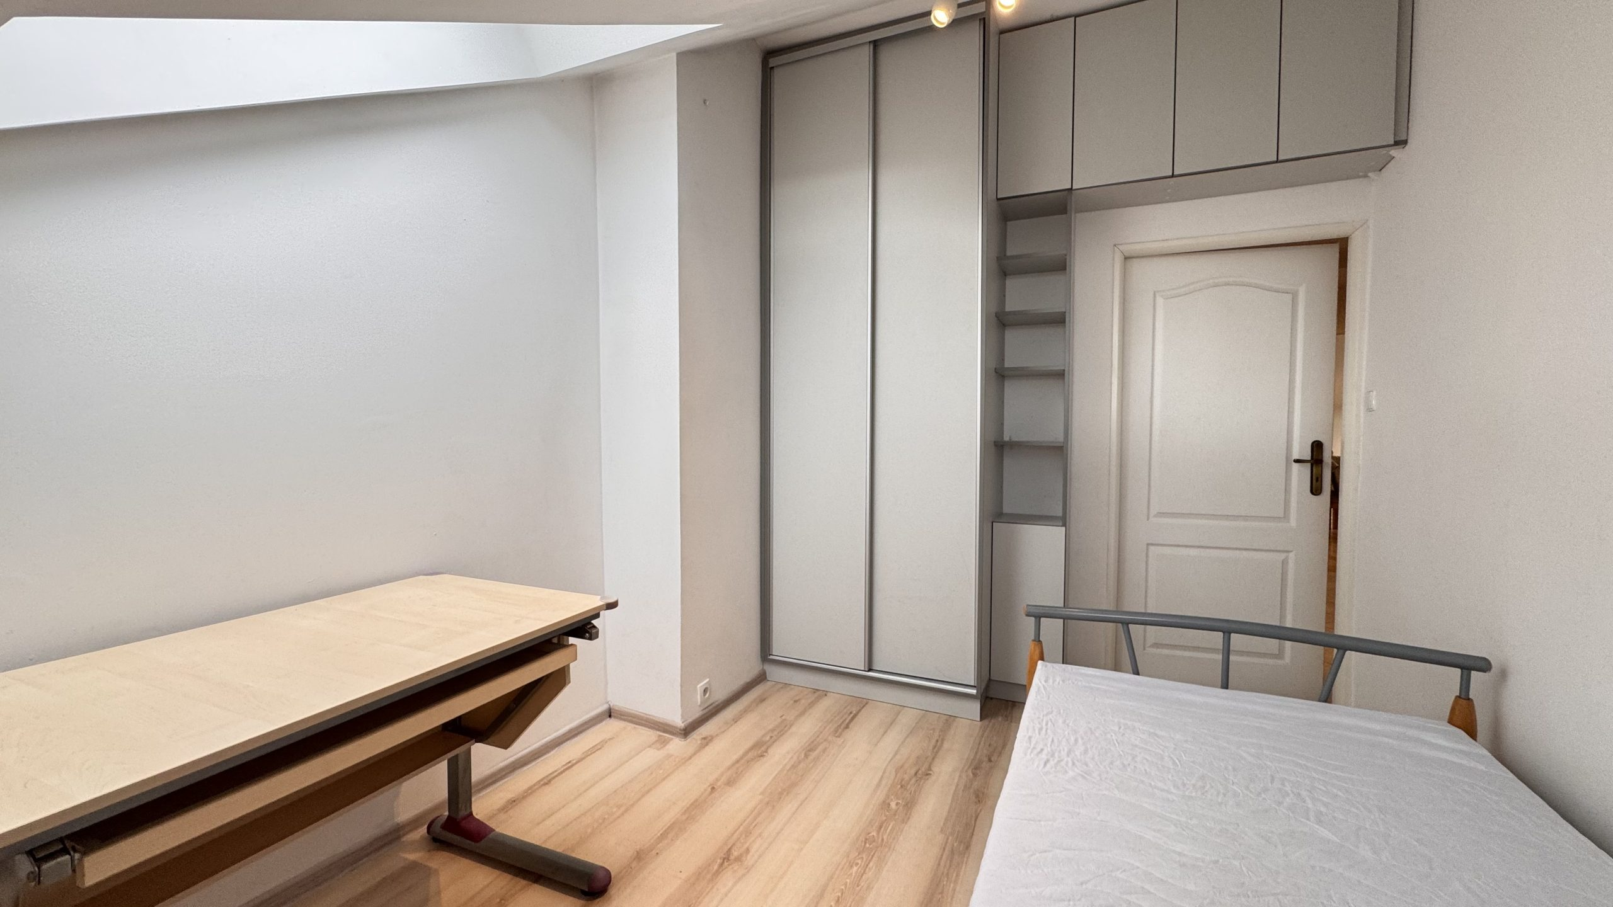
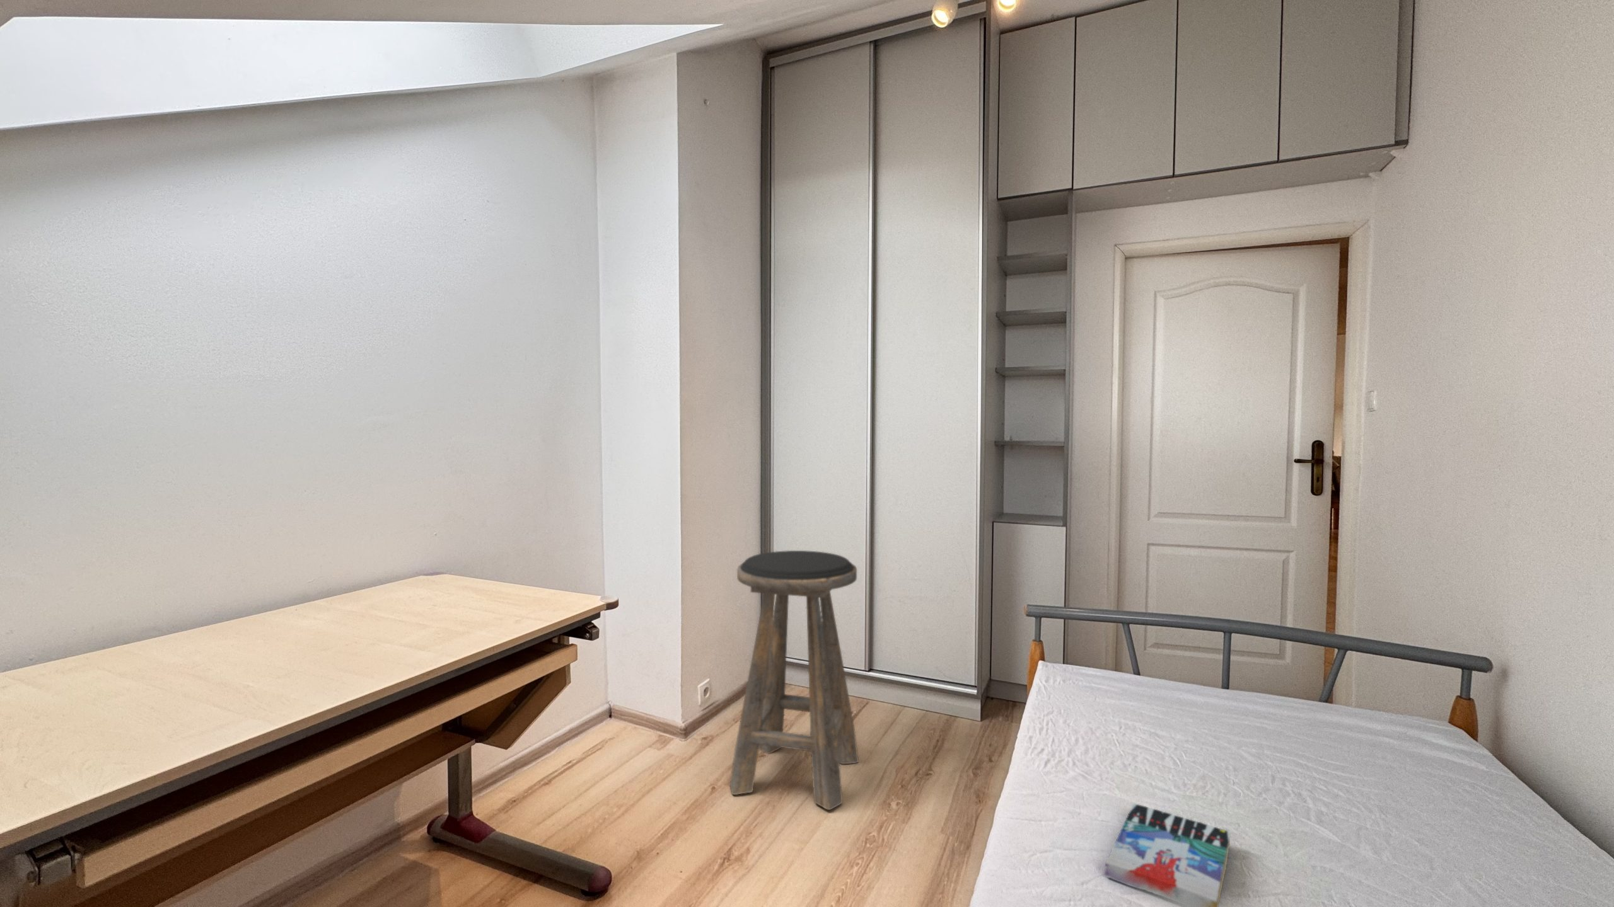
+ stool (786, 667)
+ book (1169, 852)
